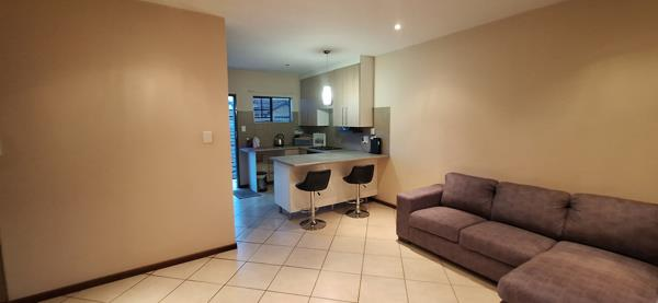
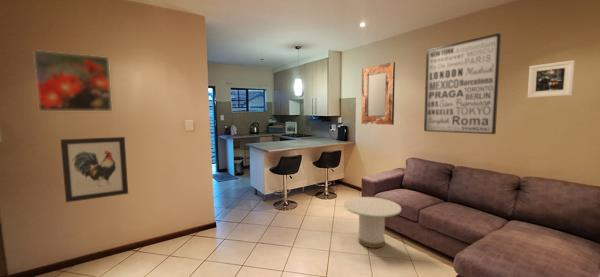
+ side table (371, 223)
+ wall art (458, 88)
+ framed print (75, 82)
+ home mirror (377, 95)
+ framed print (549, 80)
+ wall art (96, 168)
